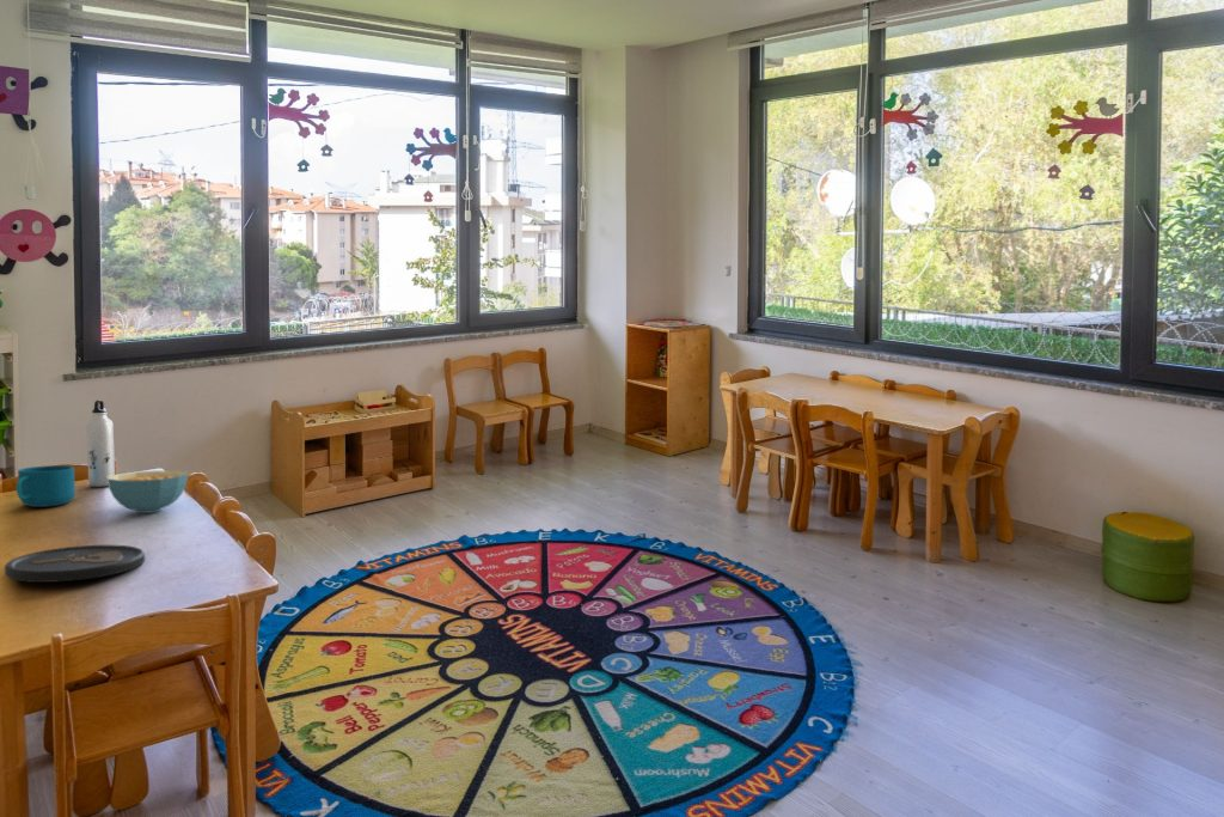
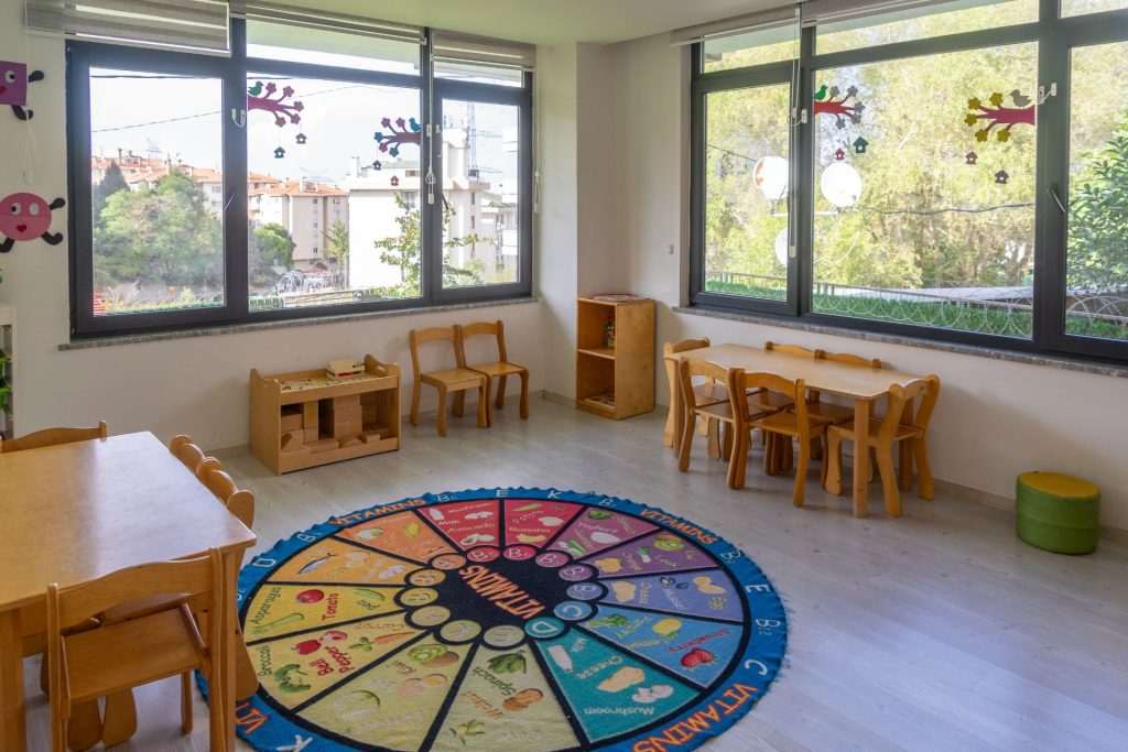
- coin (76, 562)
- water bottle (100, 443)
- cup (41, 487)
- cereal bowl (147, 493)
